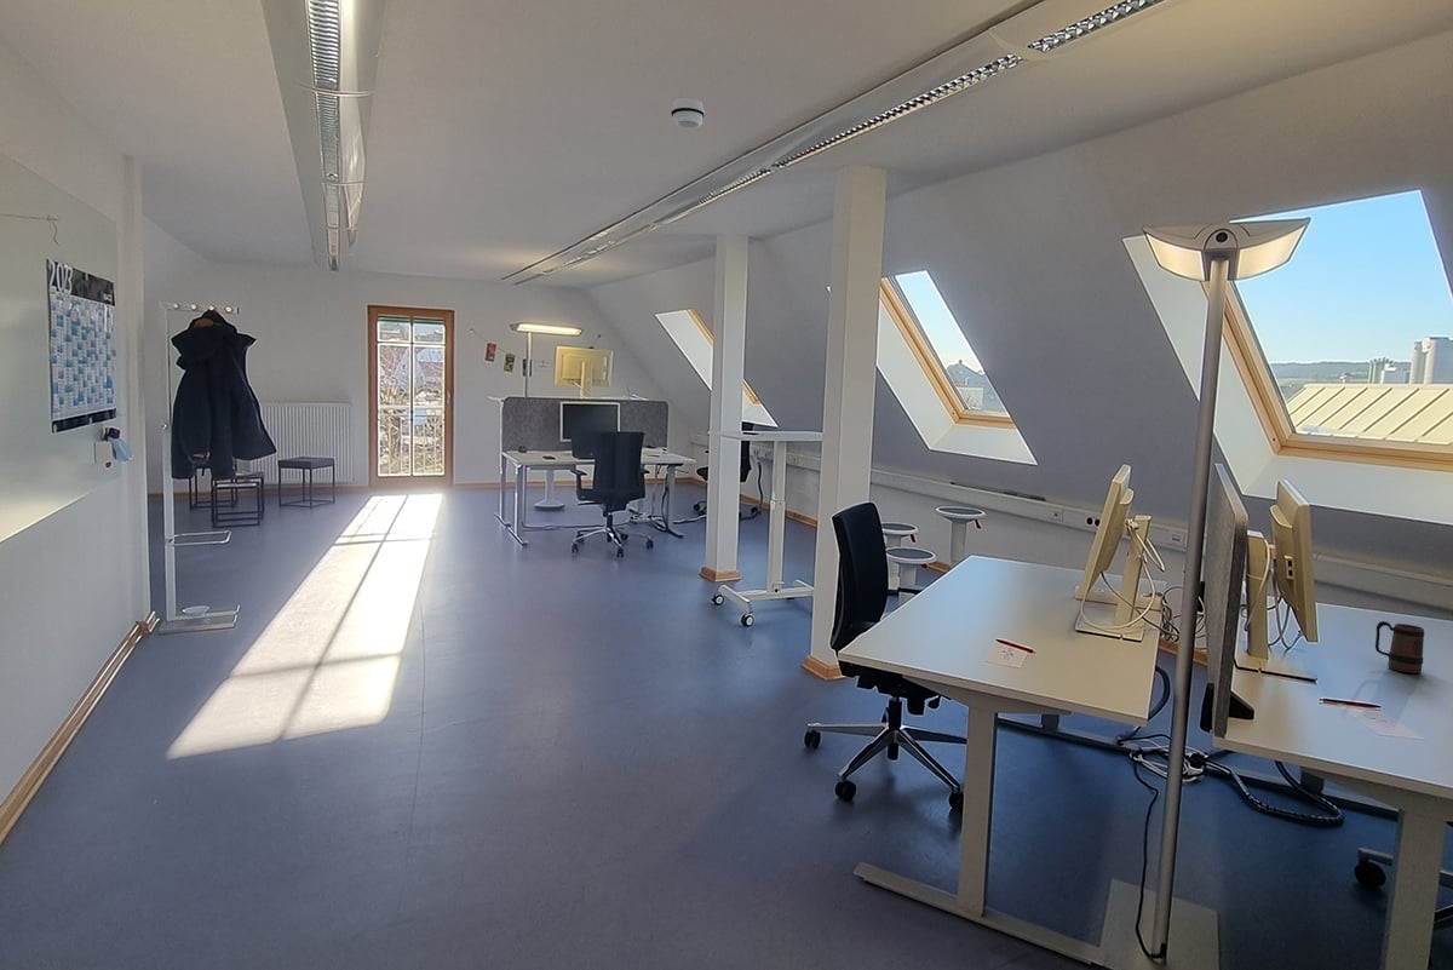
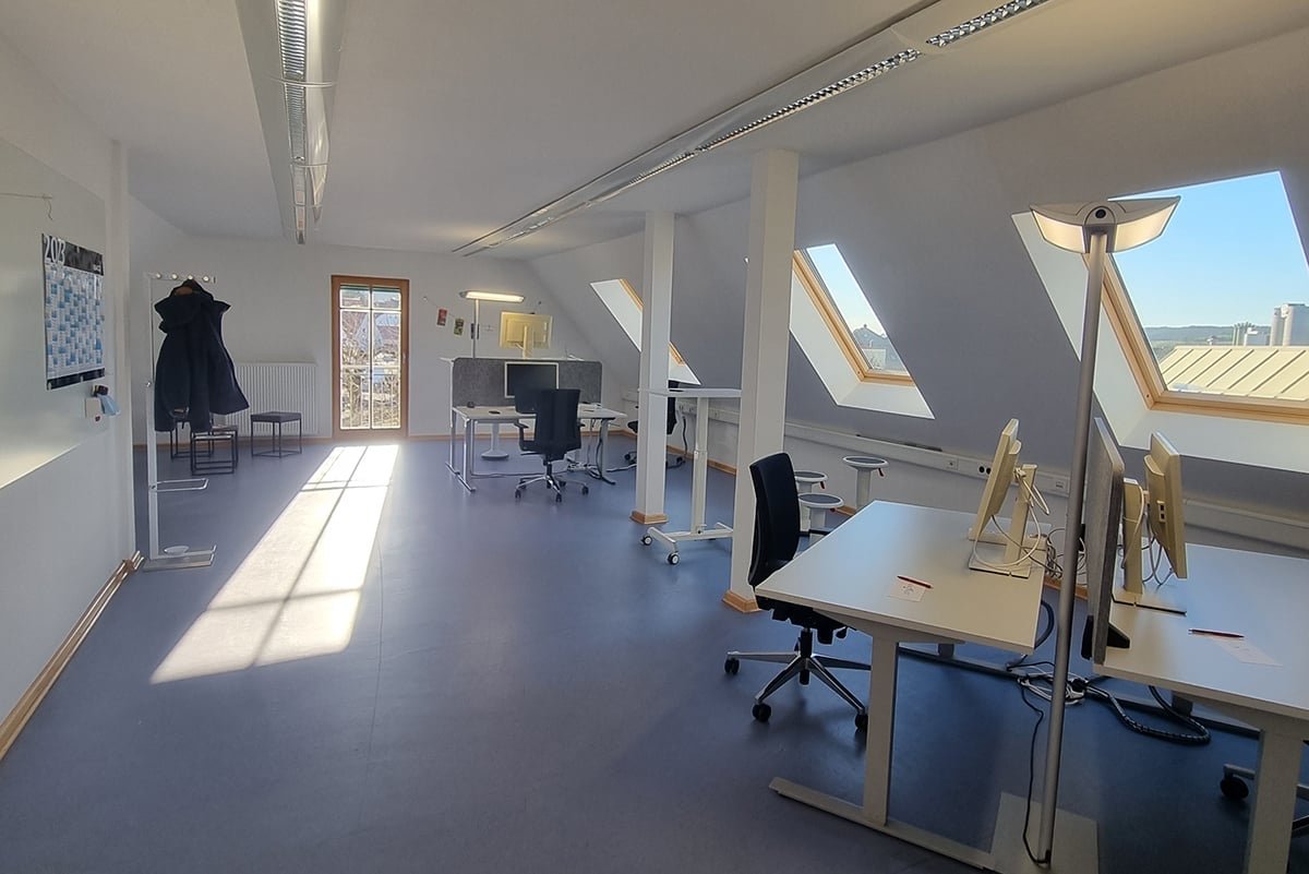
- smoke detector (688, 114)
- mug (1399, 645)
